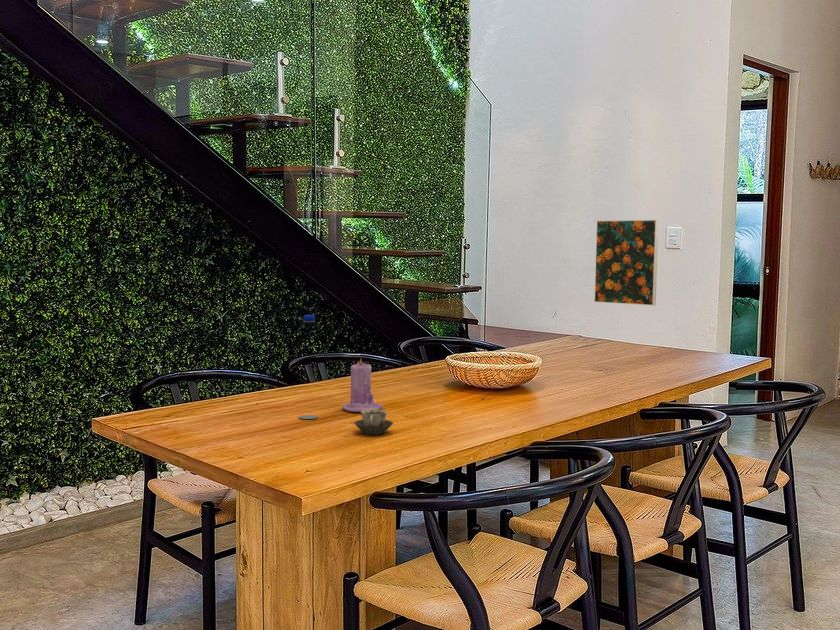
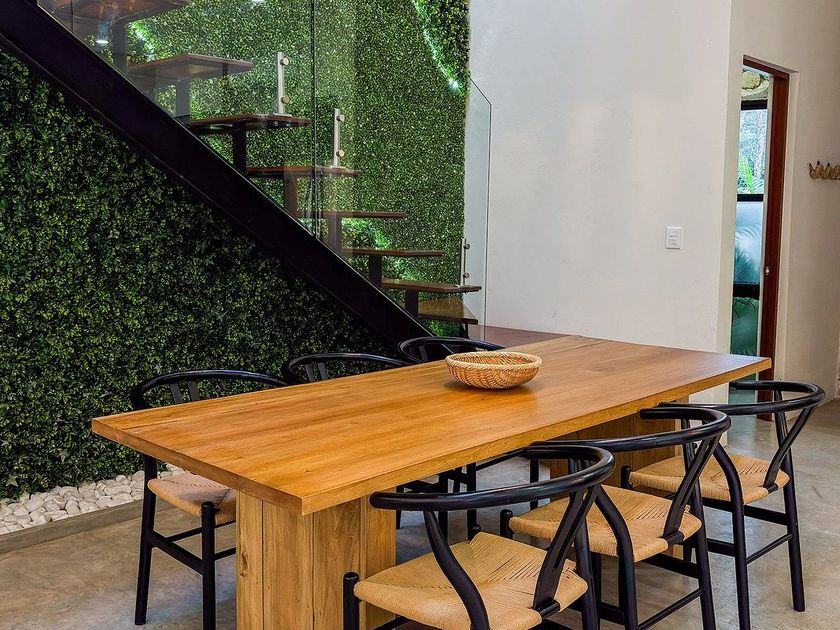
- cup (373, 421)
- water bottle (307, 321)
- candle (360, 382)
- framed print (625, 262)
